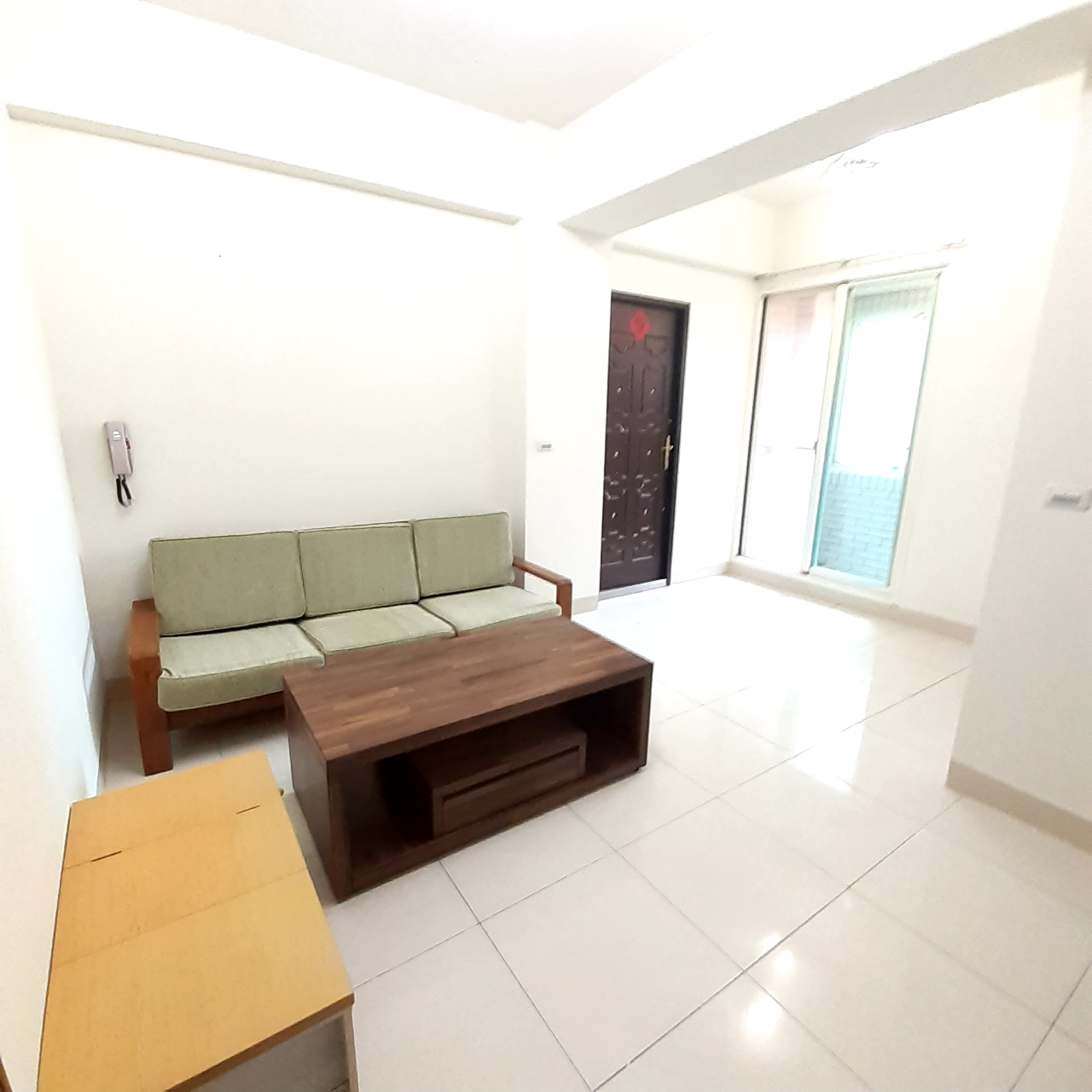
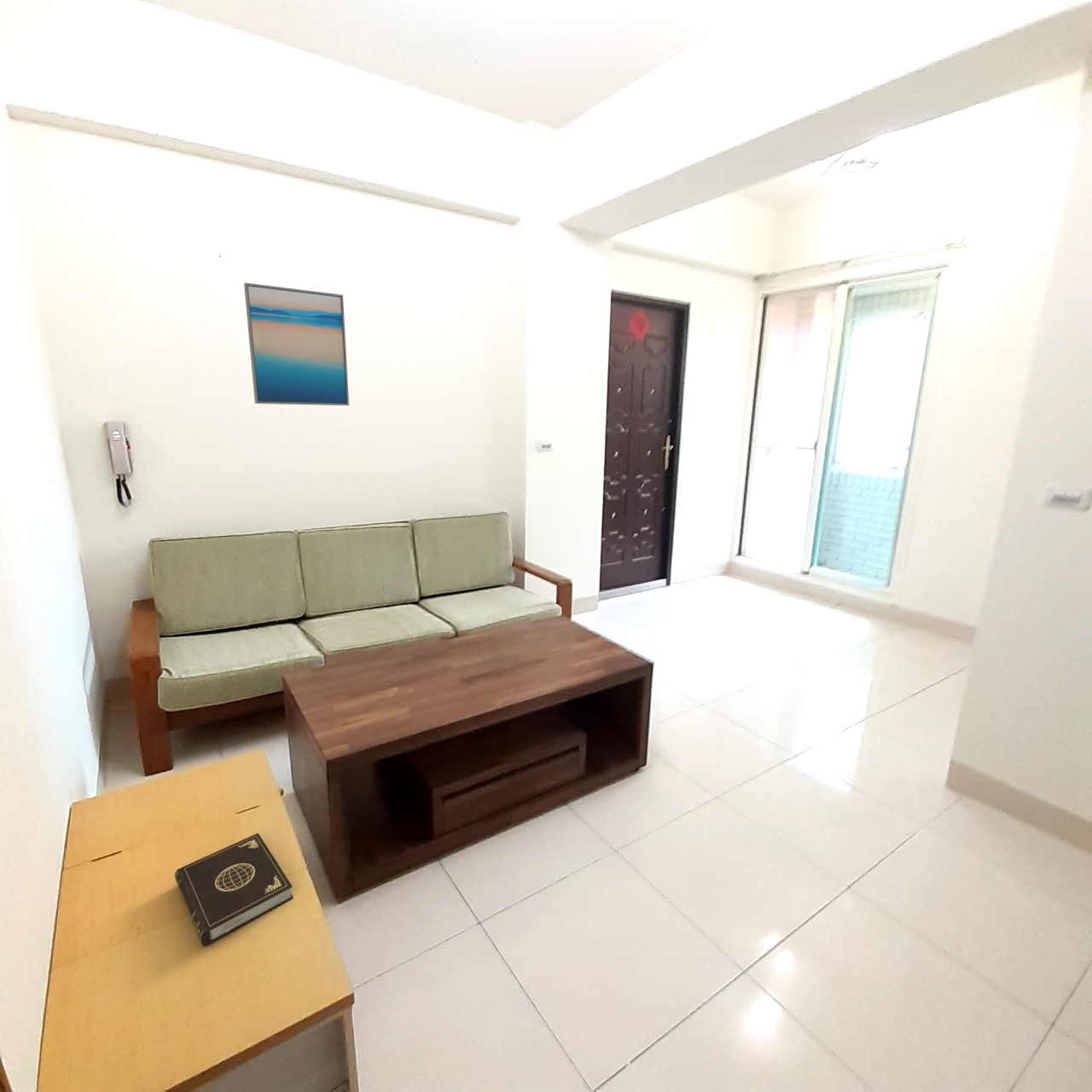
+ book (233, 884)
+ wall art (299, 348)
